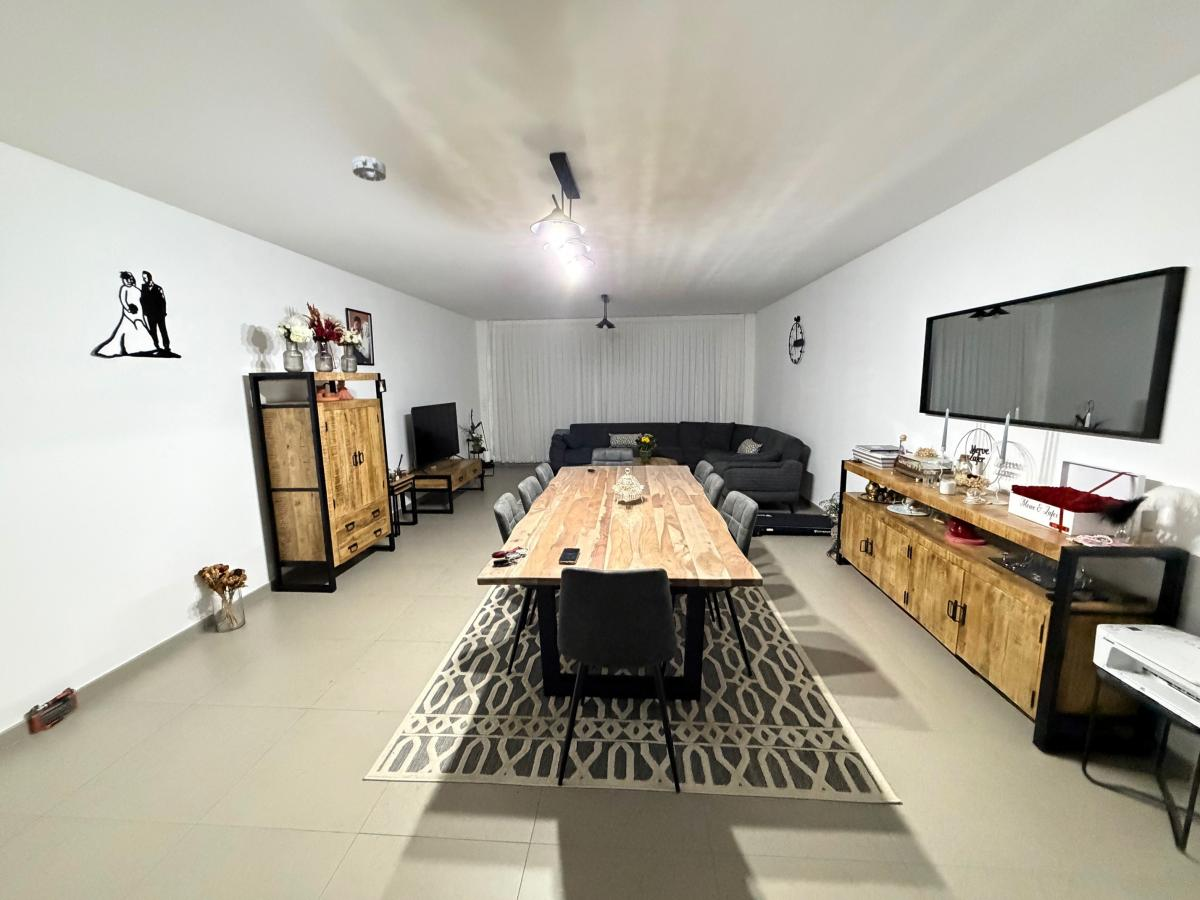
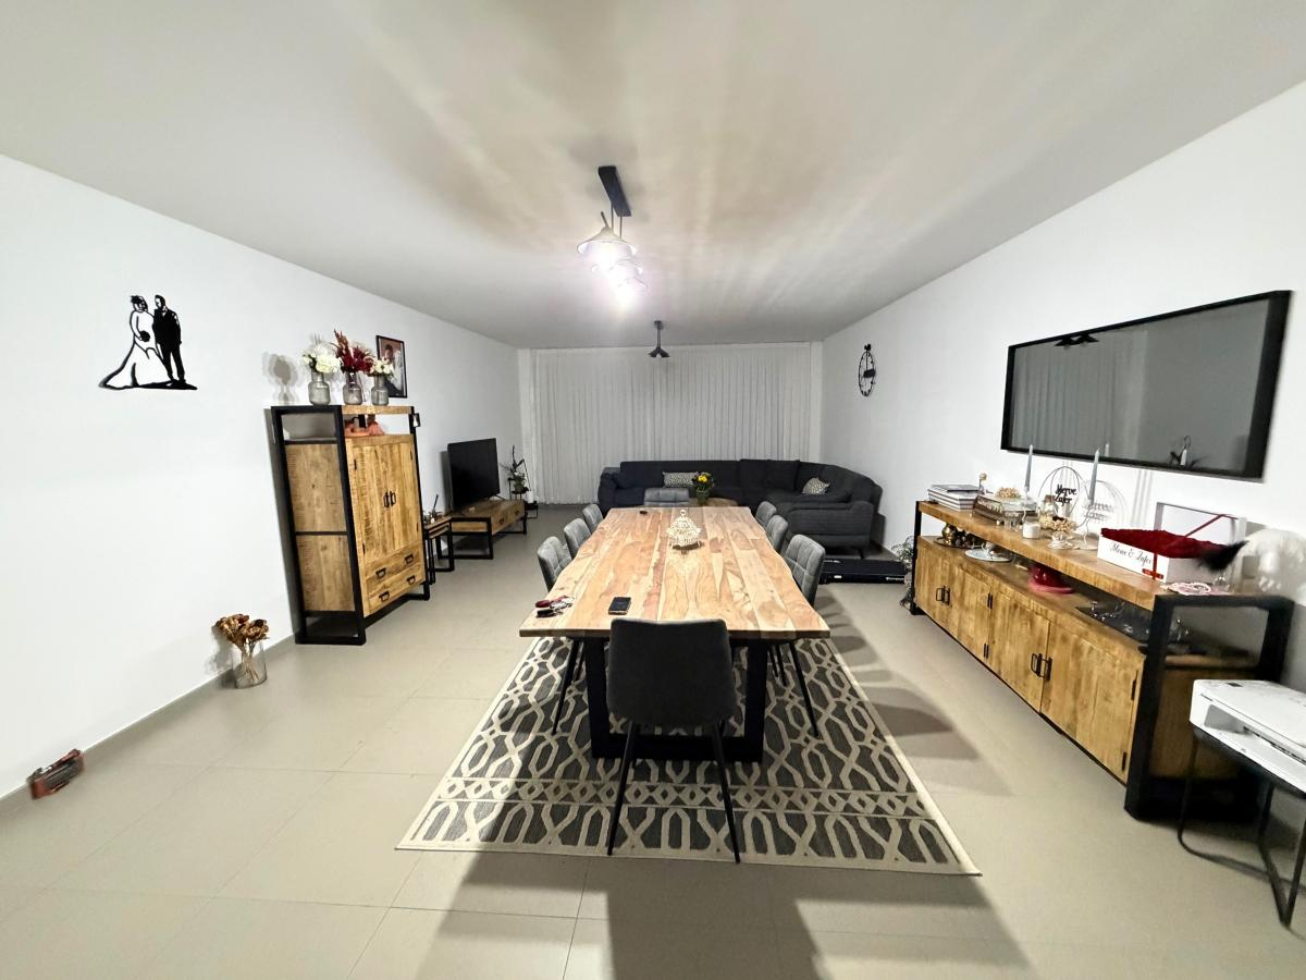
- smoke detector (369, 168)
